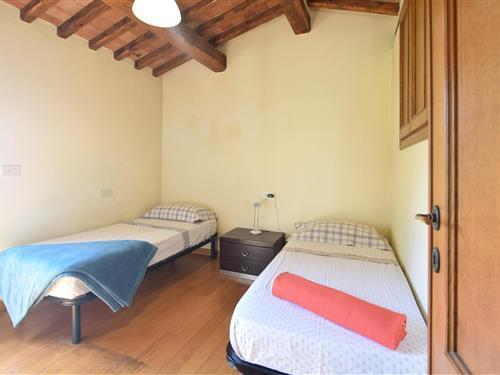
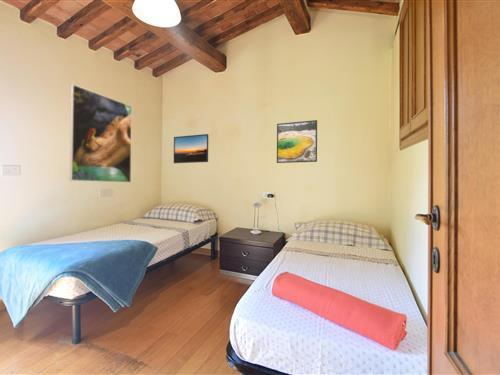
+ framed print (190, 149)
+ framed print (296, 142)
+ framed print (104, 139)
